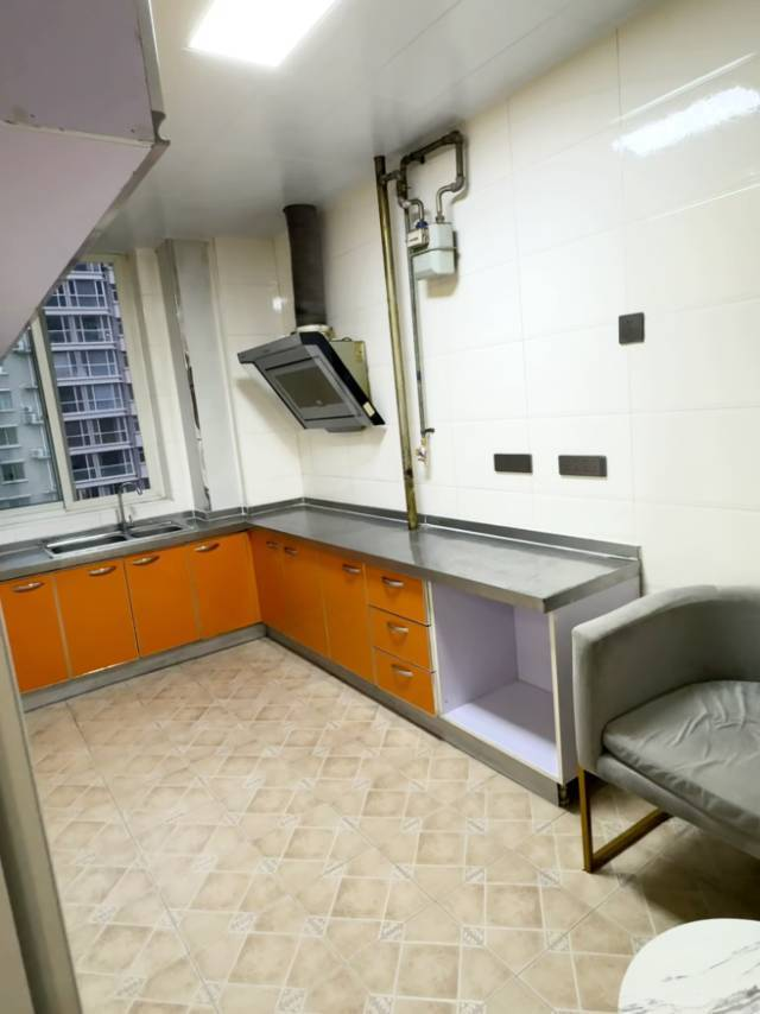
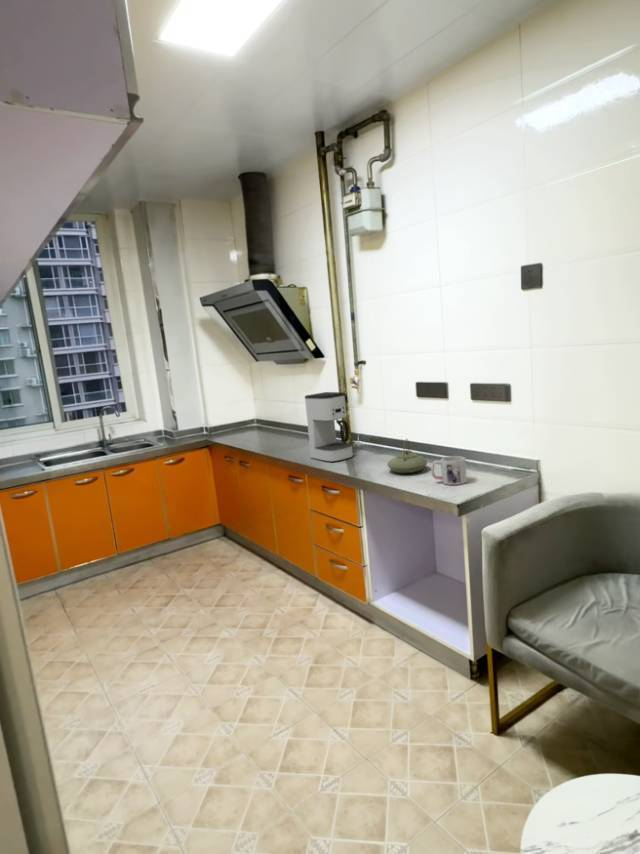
+ mug (448, 470)
+ coffee maker (332, 425)
+ teapot (407, 454)
